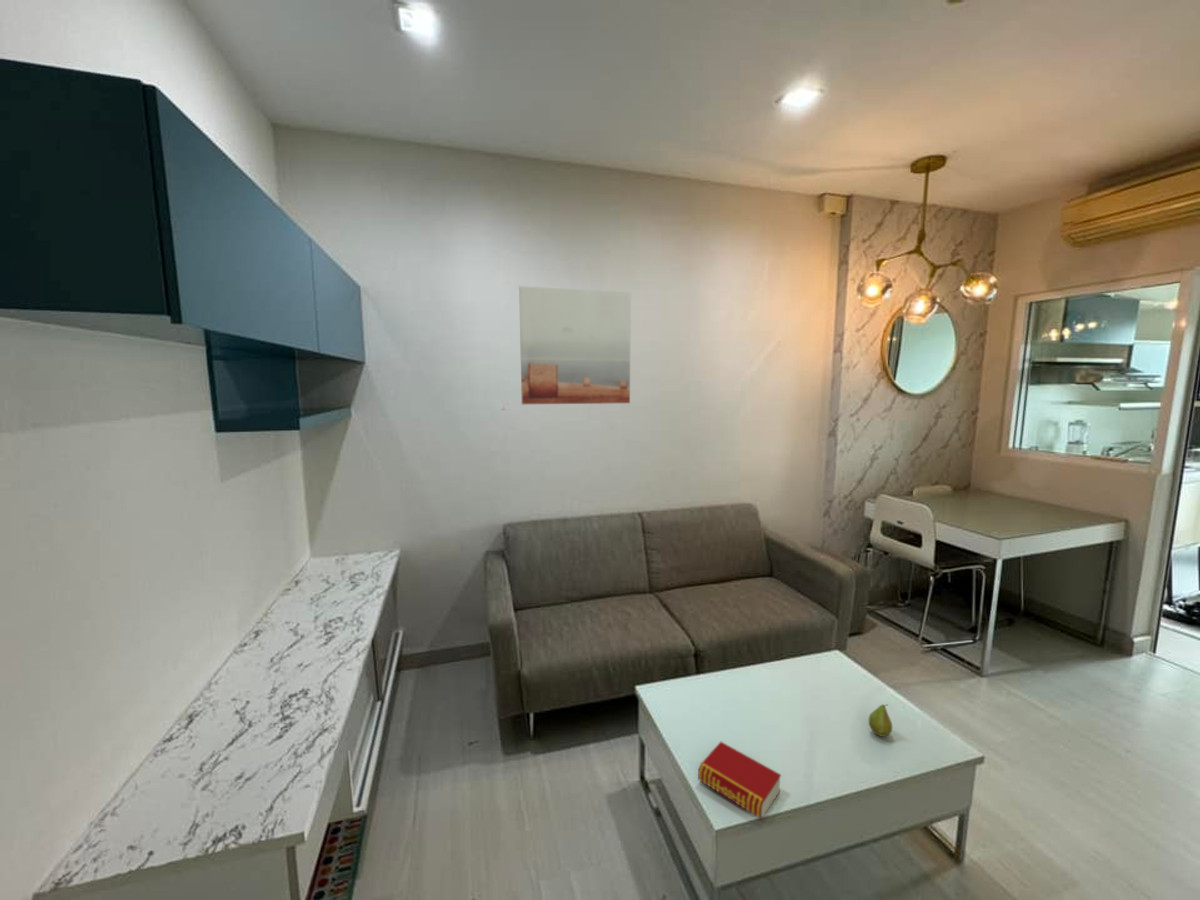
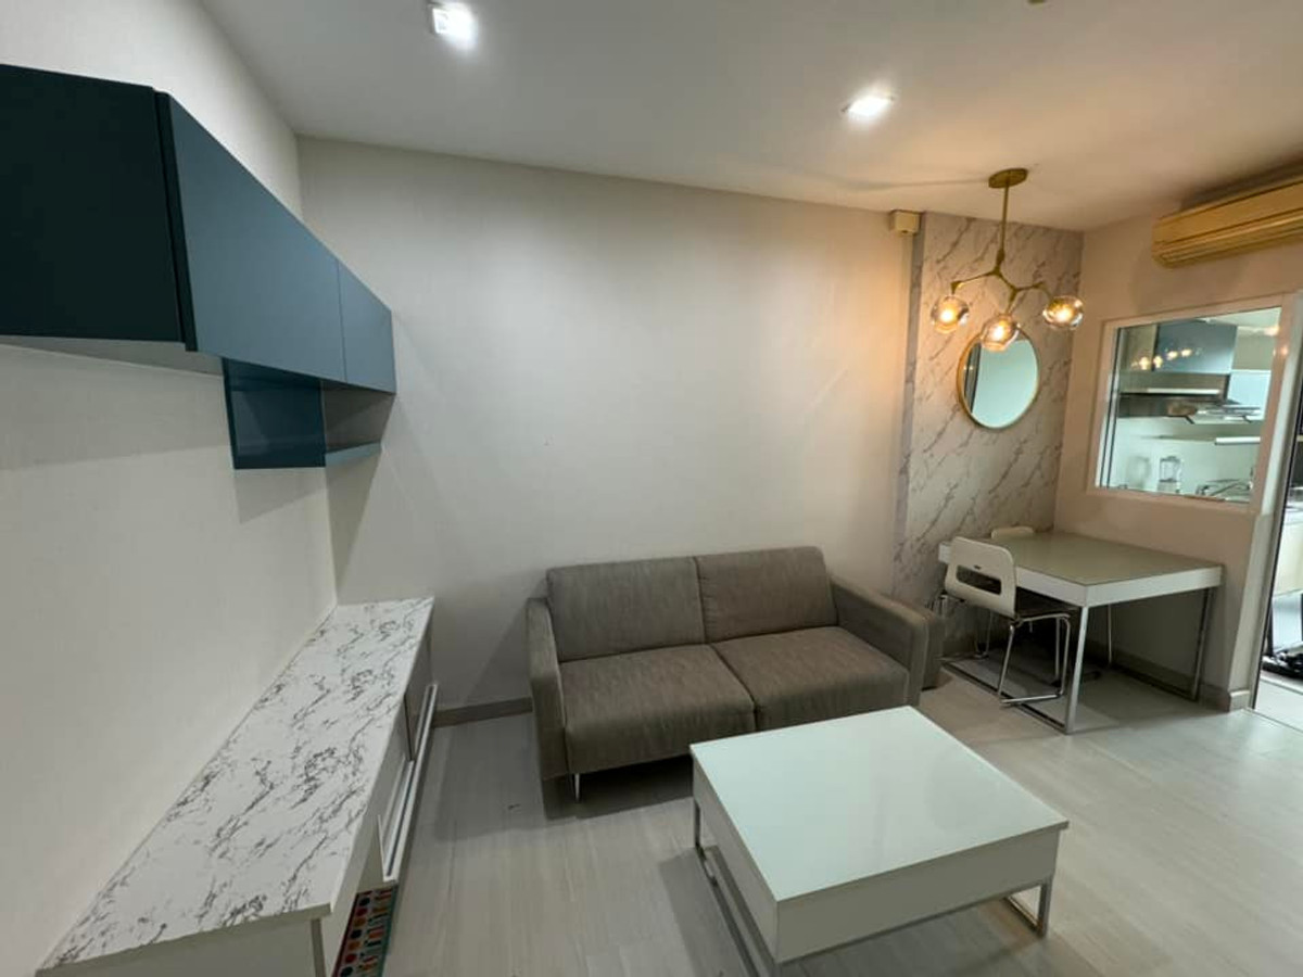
- book (738, 778)
- wall art (576, 347)
- fruit (881, 716)
